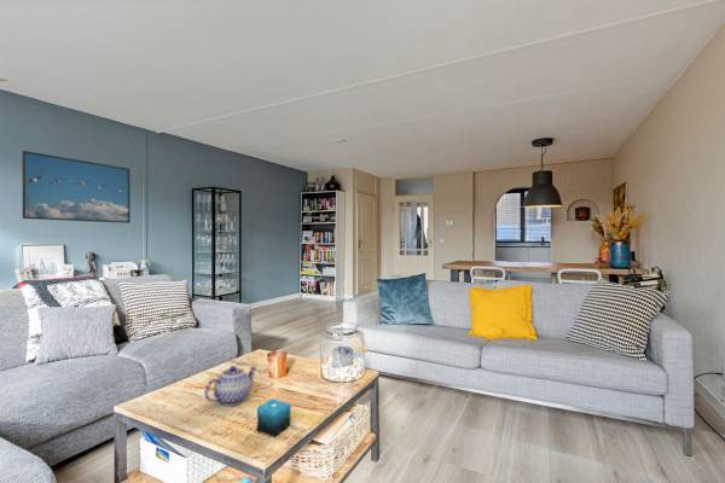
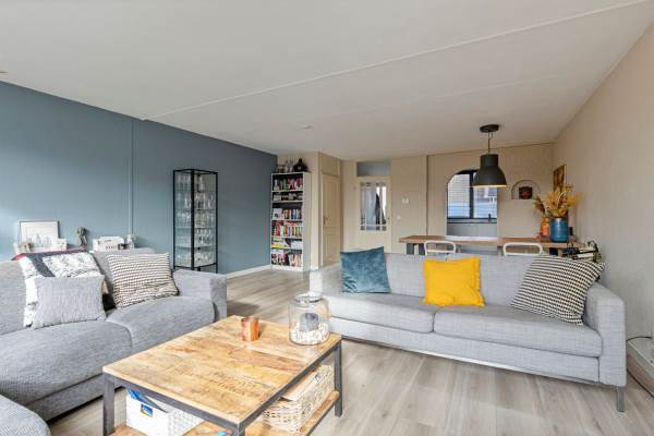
- teapot (232, 383)
- candle (273, 412)
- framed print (82, 191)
